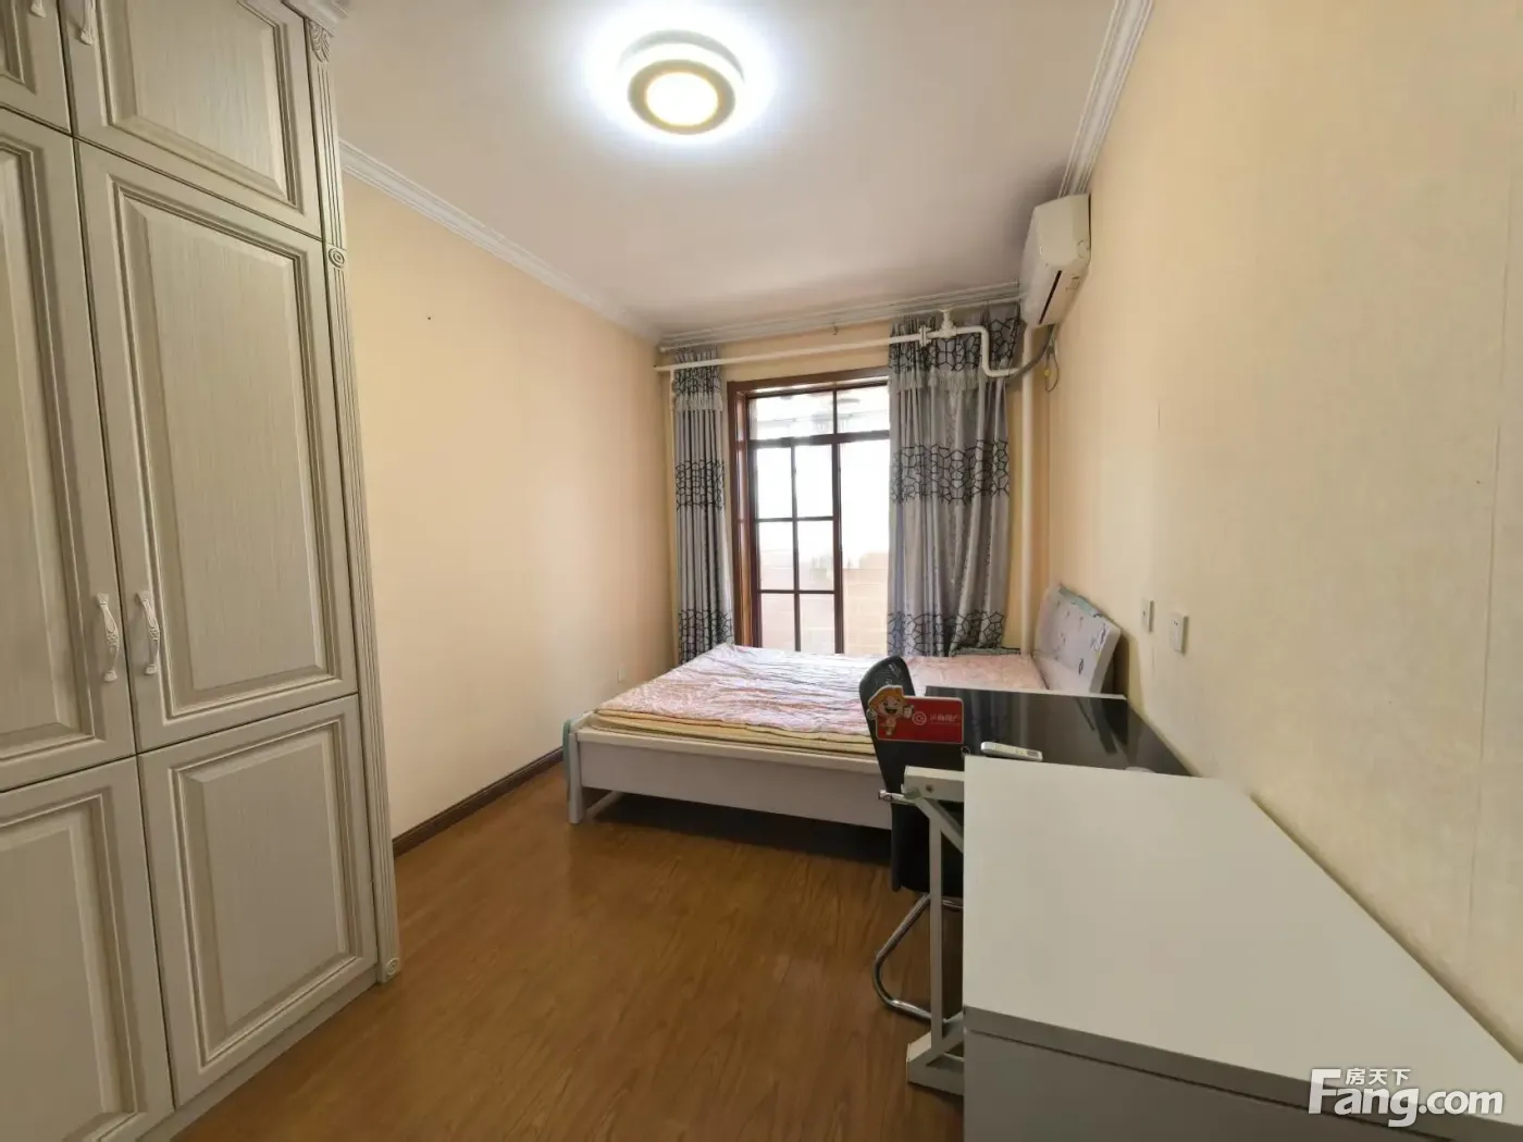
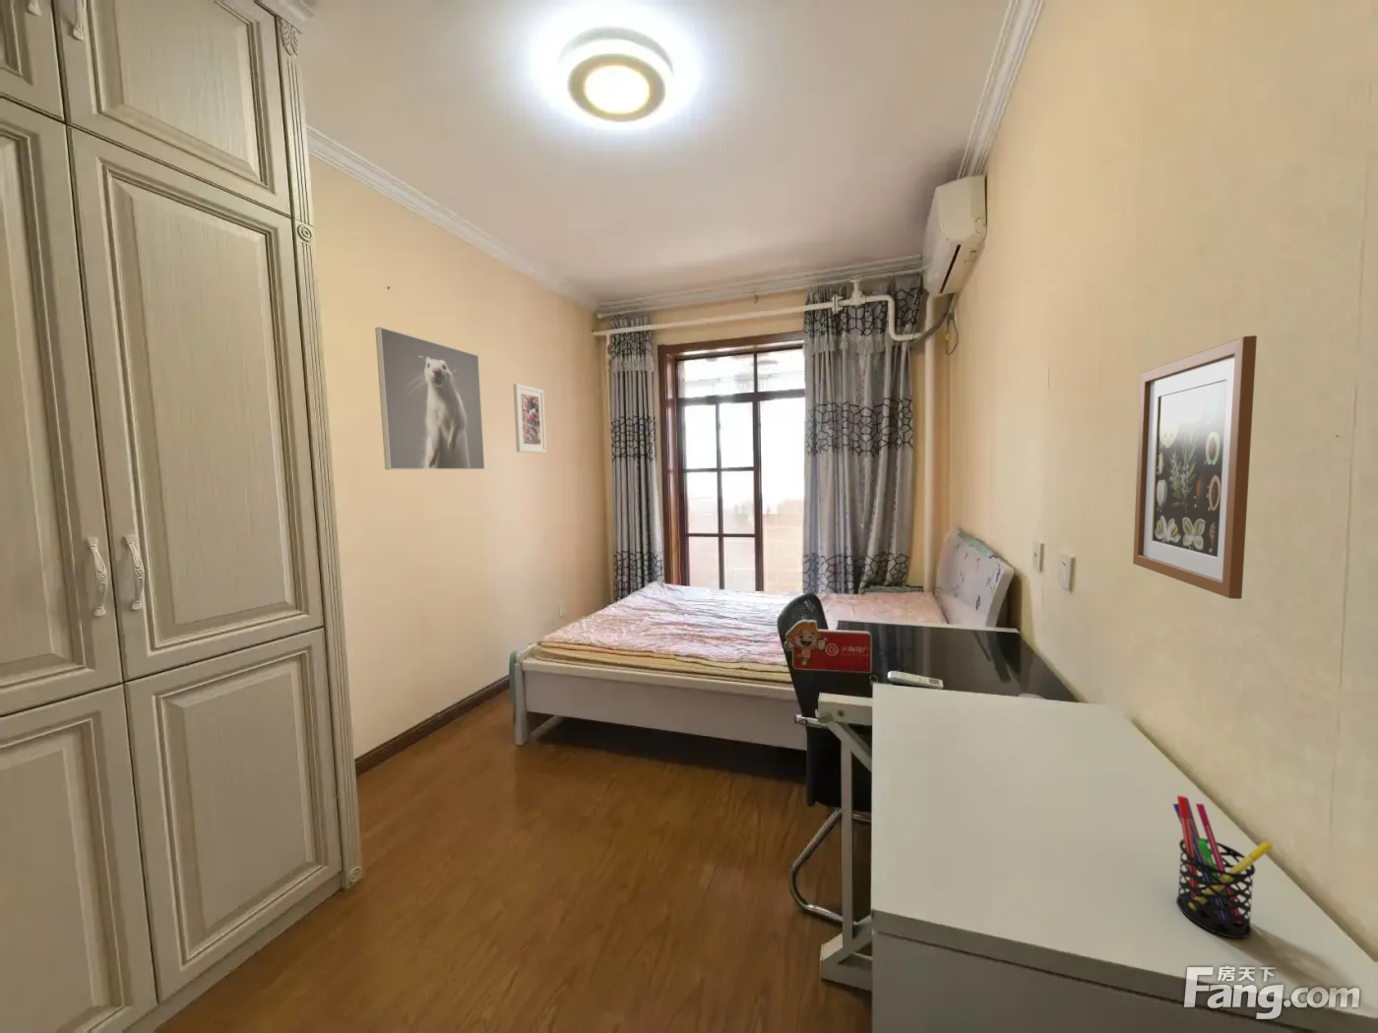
+ wall art (1183, 469)
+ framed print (529, 419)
+ pen holder (1209, 864)
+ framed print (436, 406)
